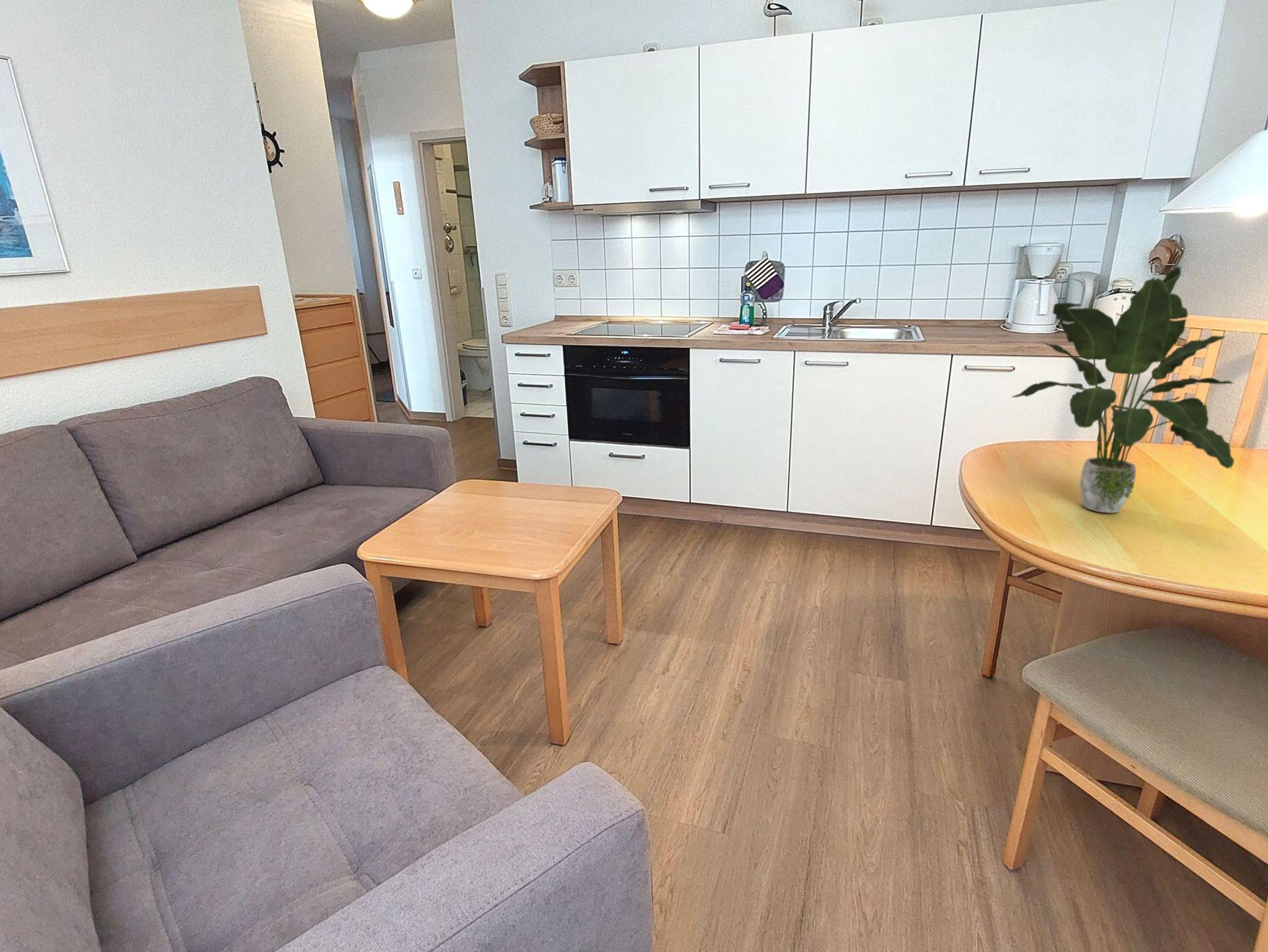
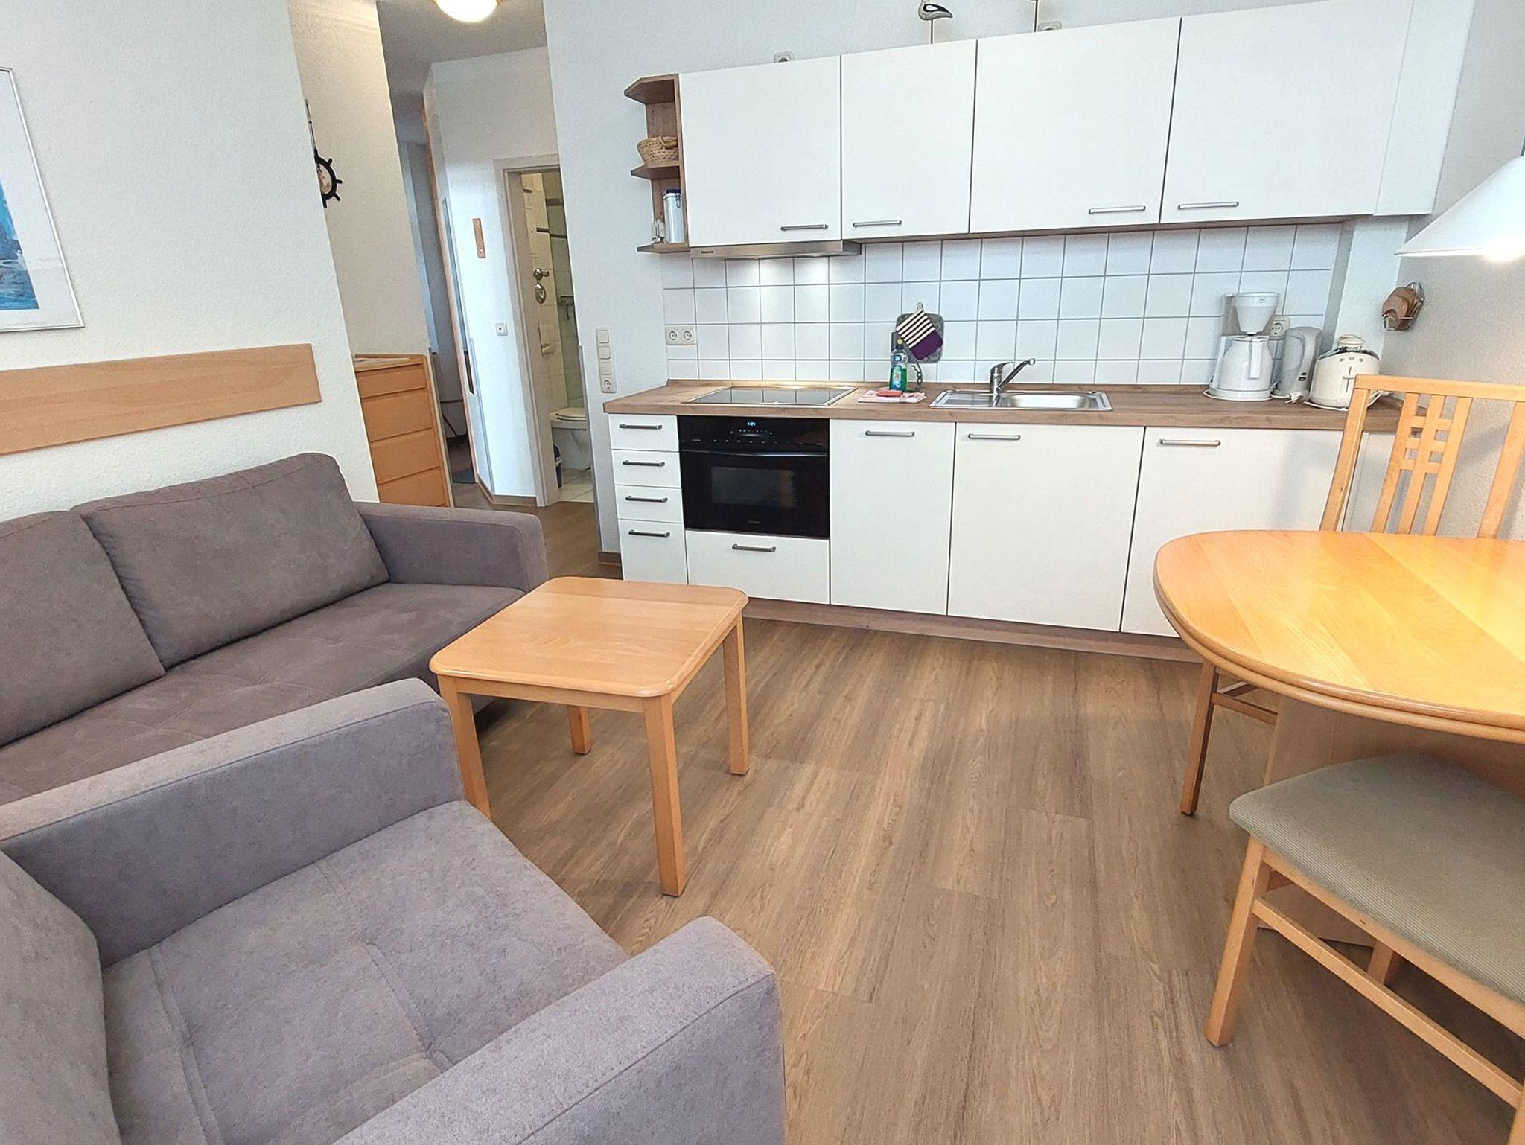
- potted plant (1116, 396)
